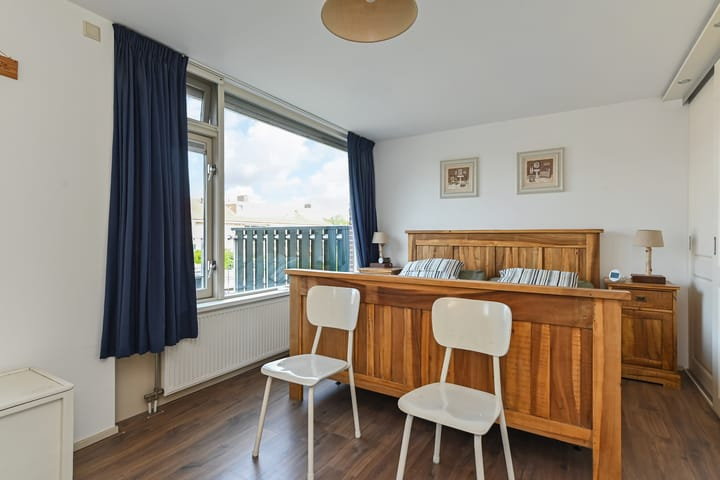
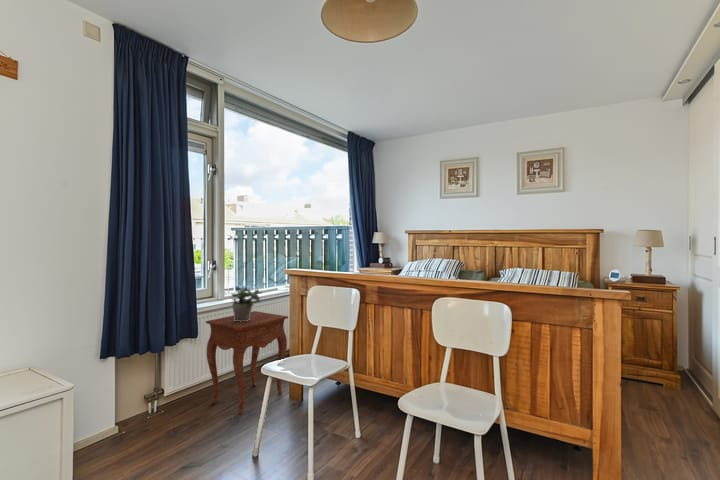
+ side table (251, 358)
+ potted plant (246, 302)
